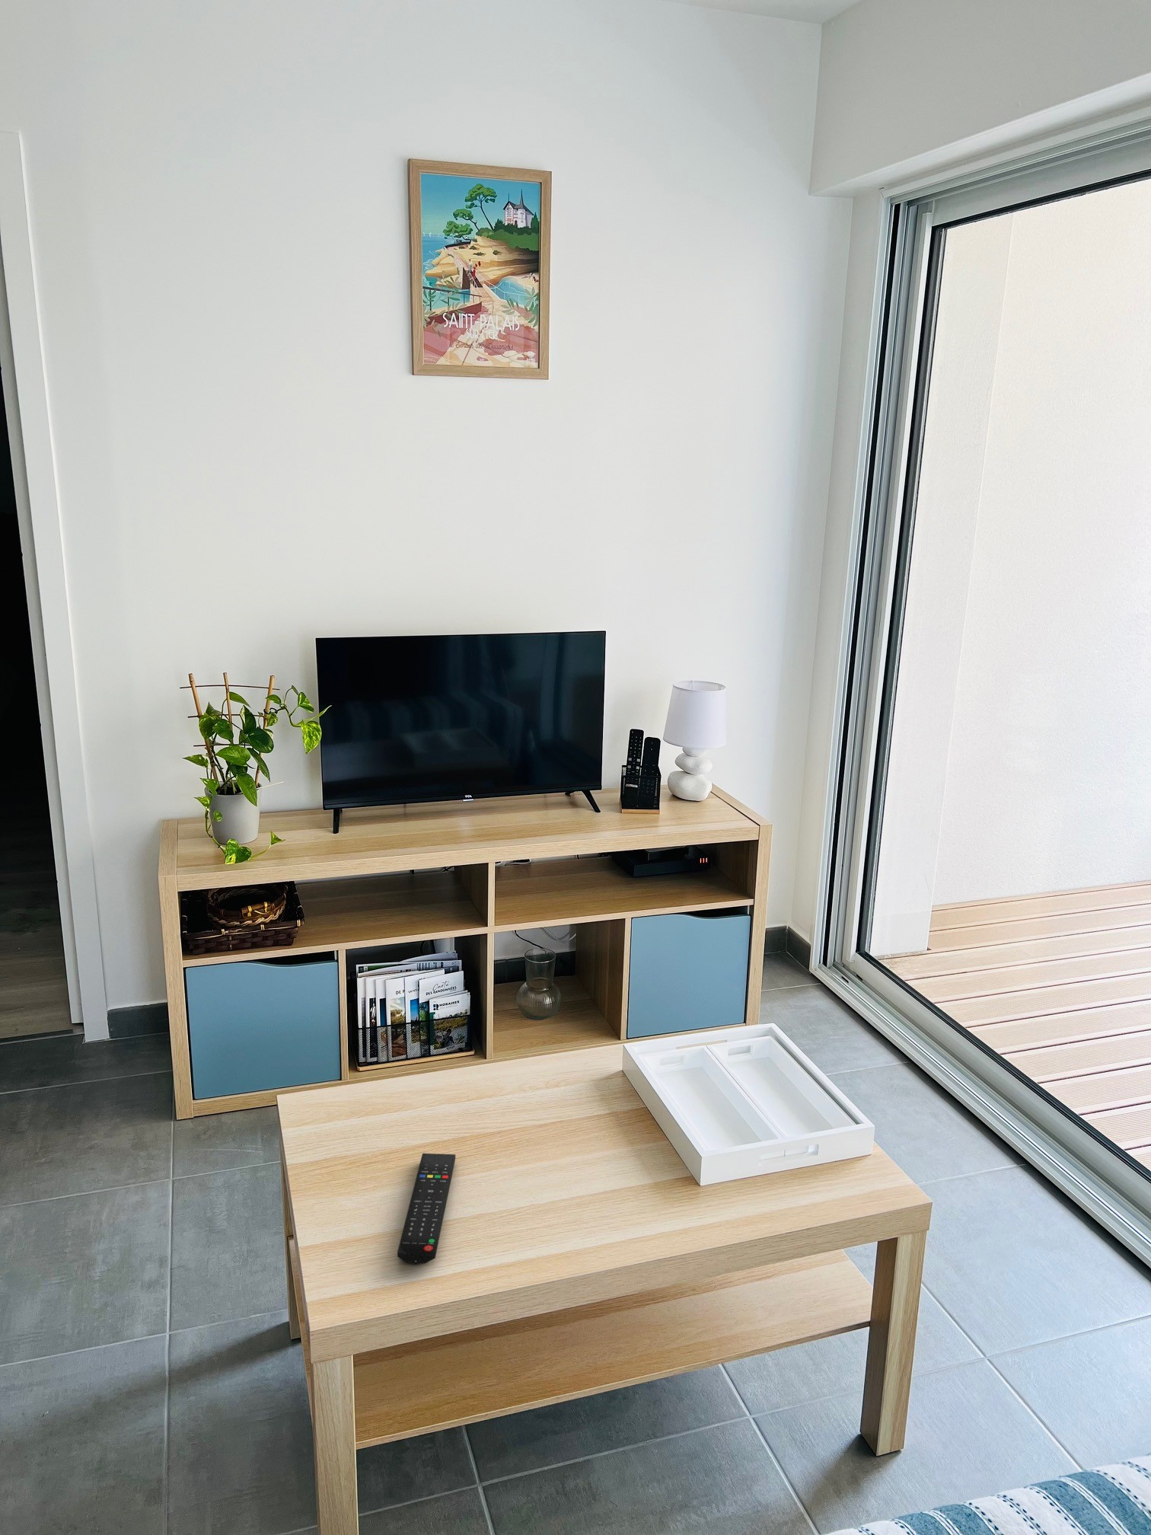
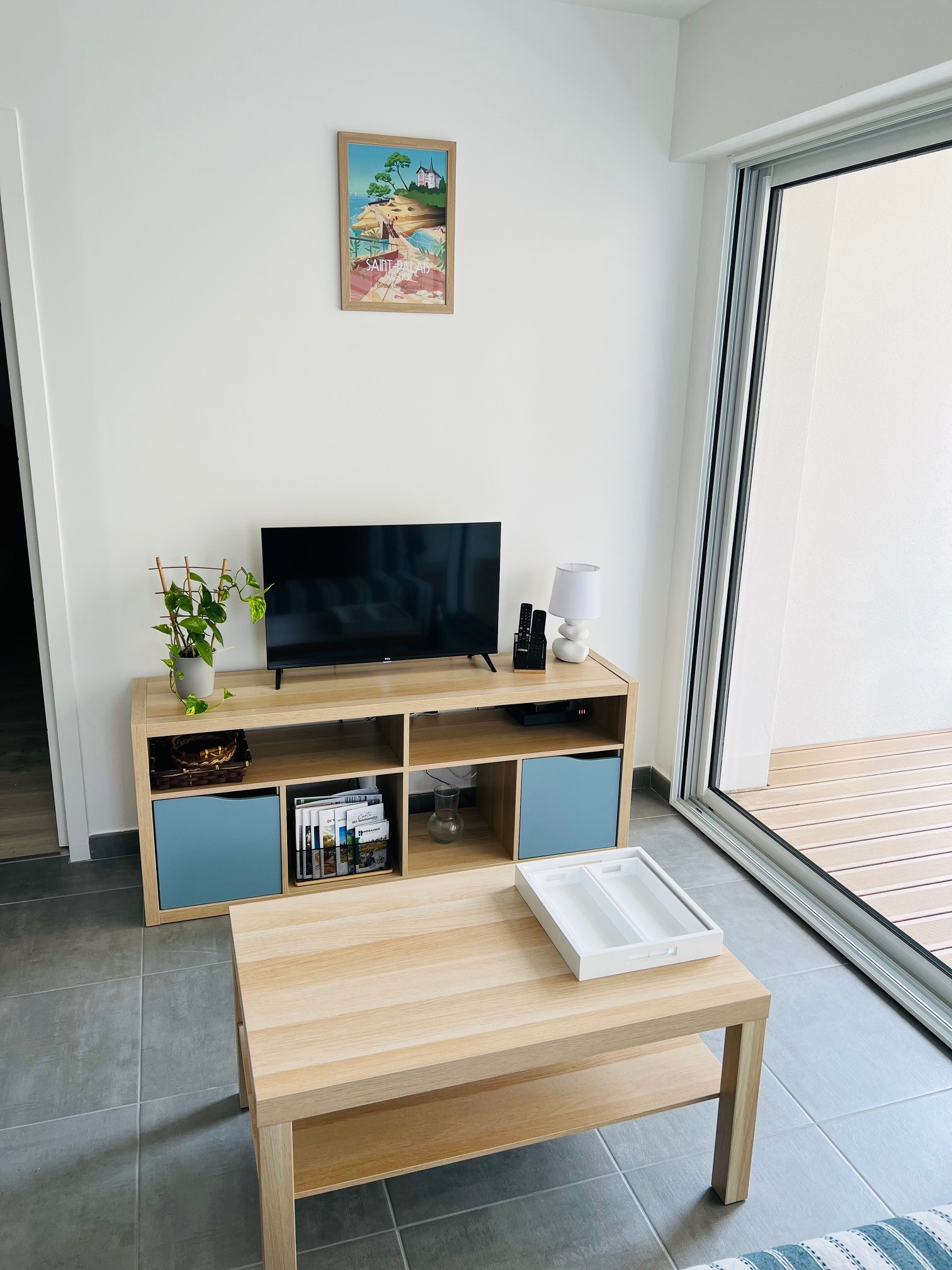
- remote control (428, 1205)
